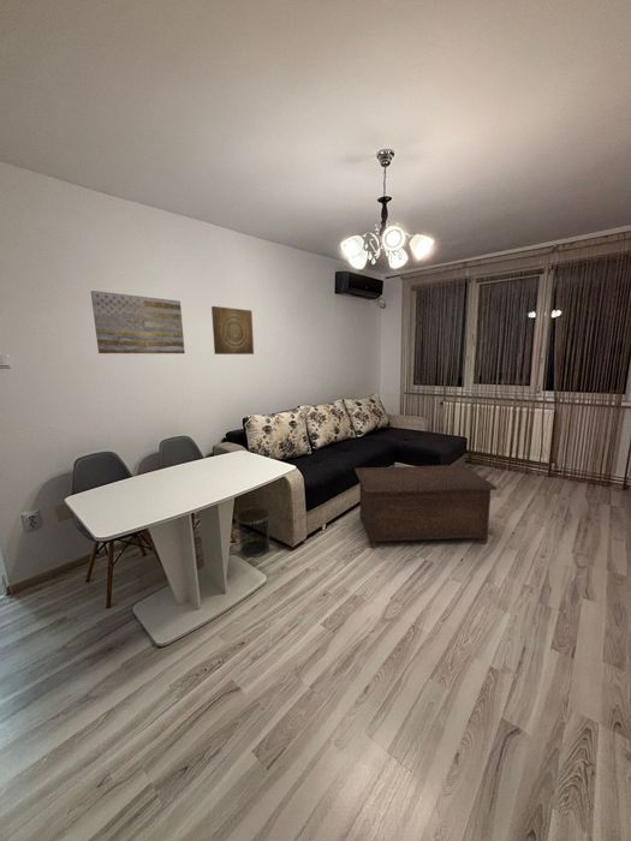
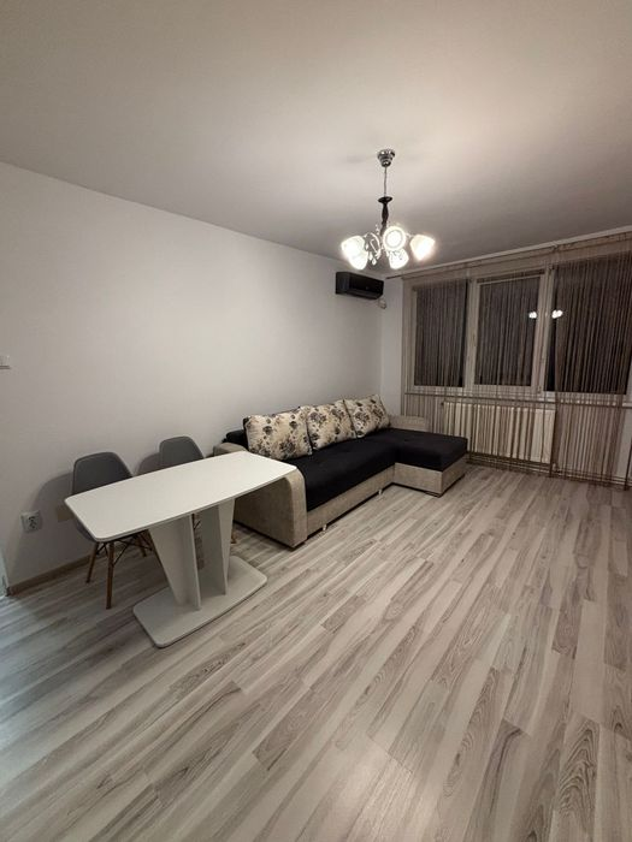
- wall art (233, 332)
- cabinet (418, 502)
- waste bin (254, 531)
- wall art (142, 324)
